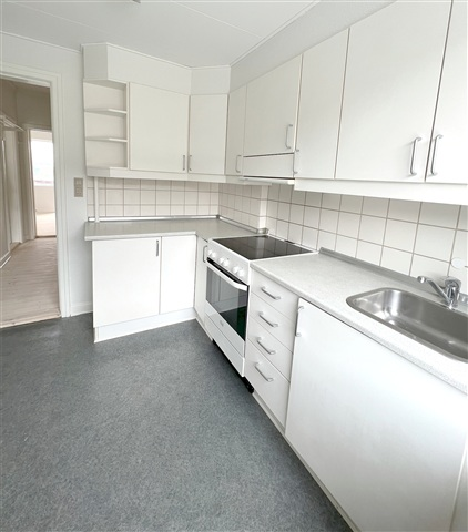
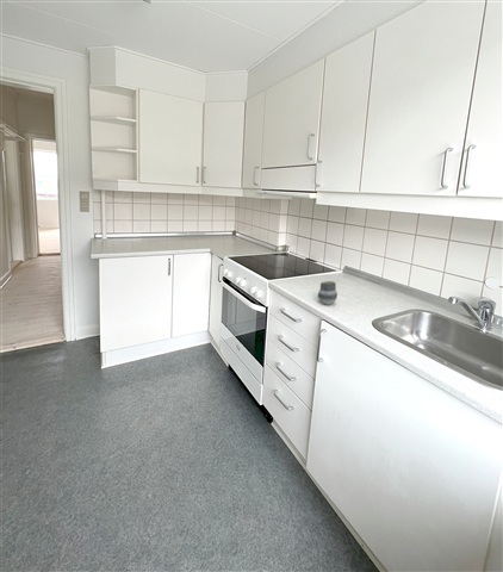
+ cup (328, 292)
